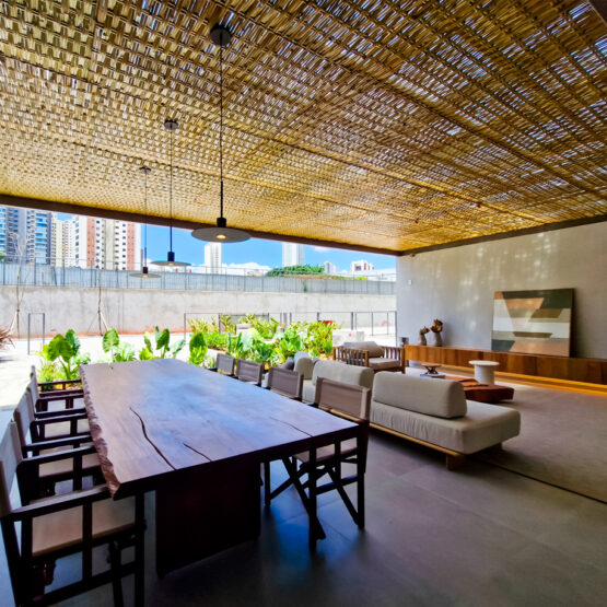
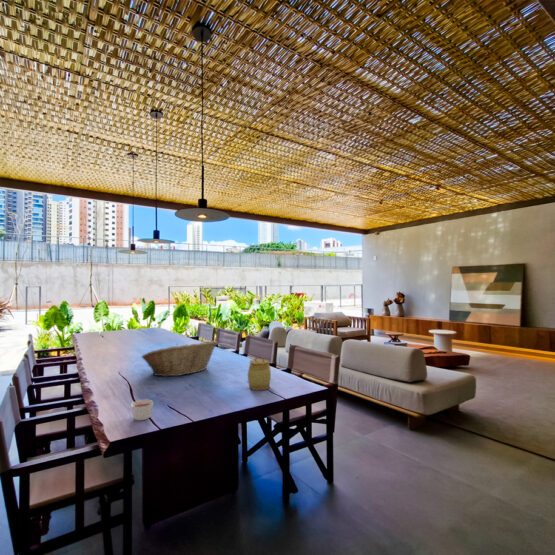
+ candle (142, 410)
+ fruit basket (181, 355)
+ jar (259, 371)
